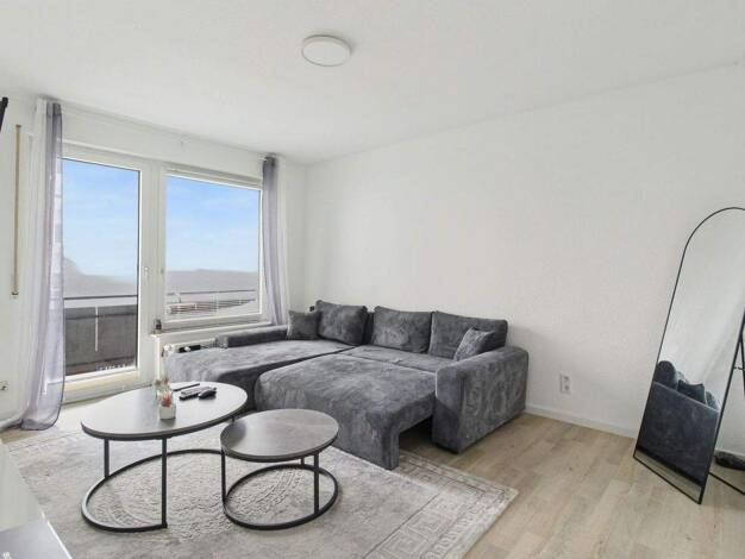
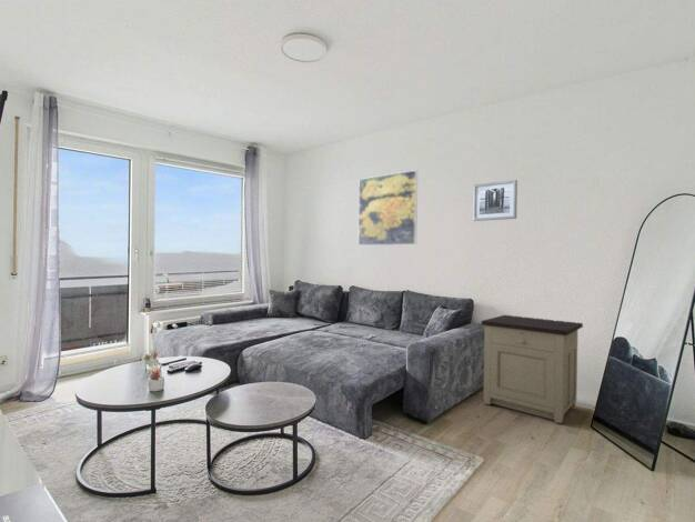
+ nightstand (531, 363)
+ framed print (385, 210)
+ wall art (494, 201)
